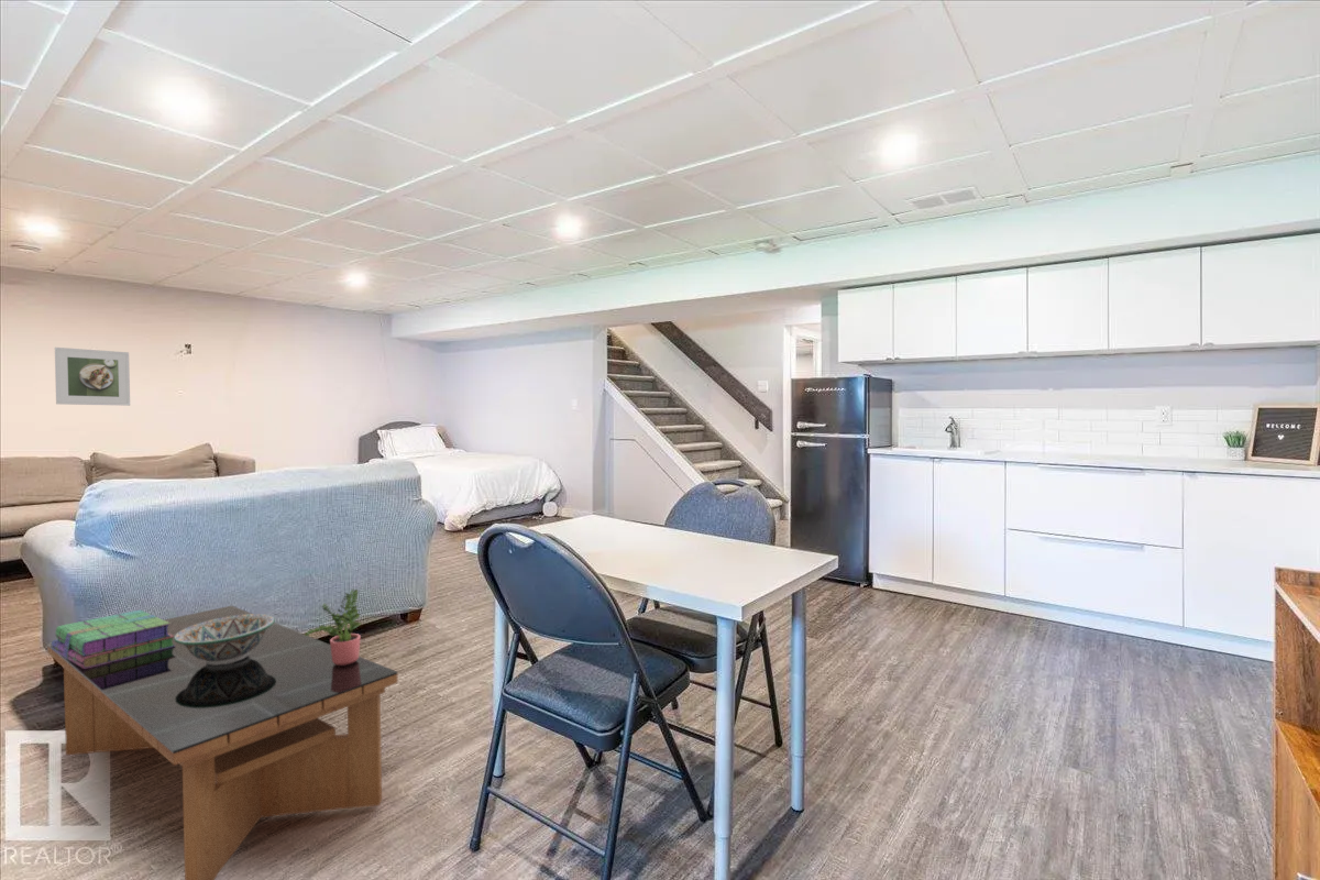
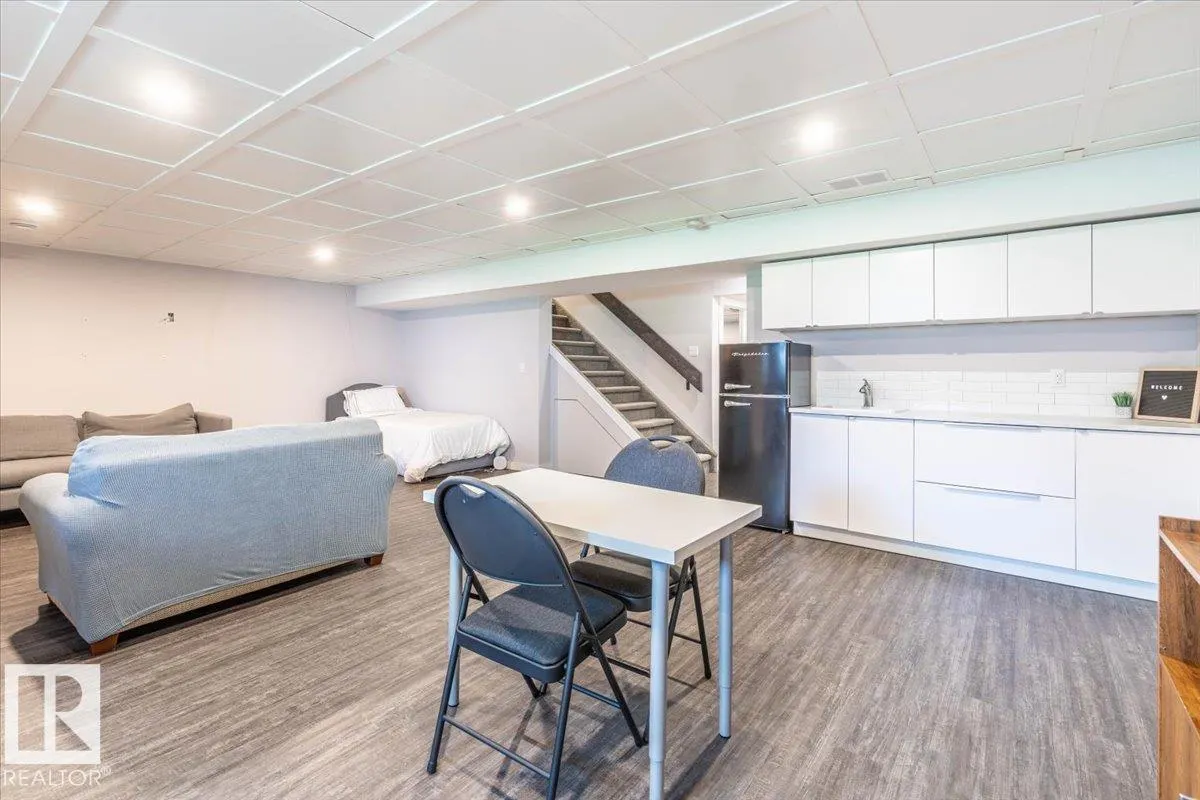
- decorative bowl (227, 641)
- coffee table (212, 717)
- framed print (94, 377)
- potted plant (331, 626)
- stack of books (113, 636)
